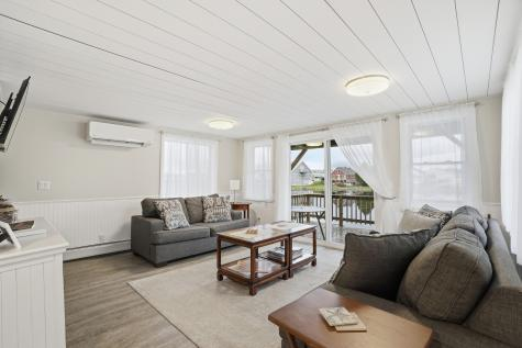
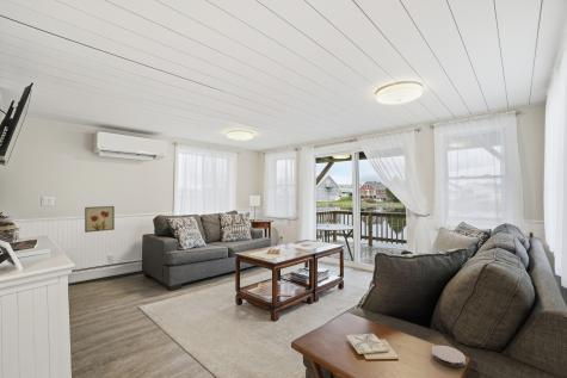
+ wall art (99, 218)
+ coaster (448, 355)
